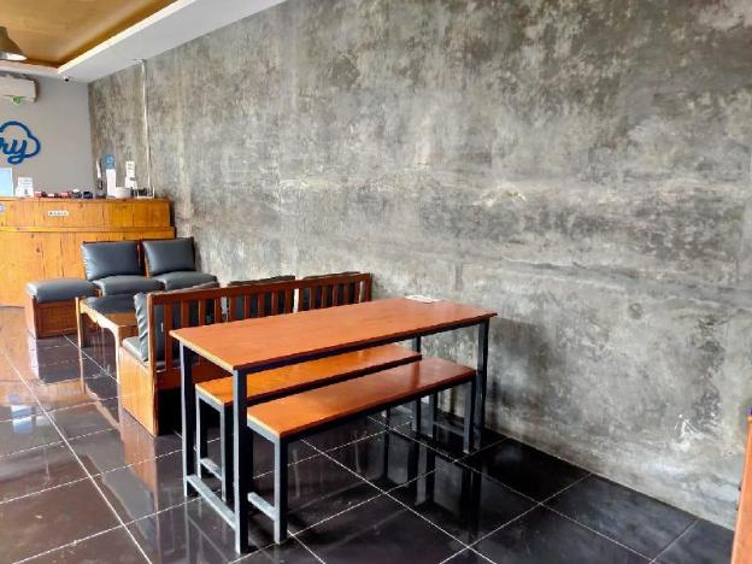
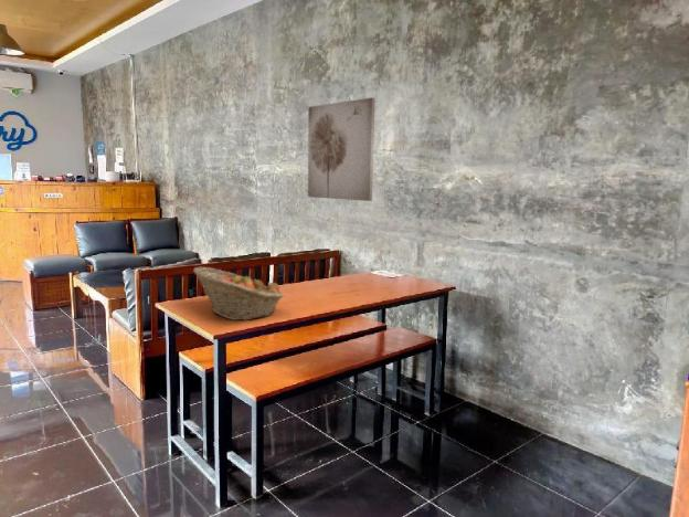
+ fruit basket (239, 289)
+ wall art (338, 151)
